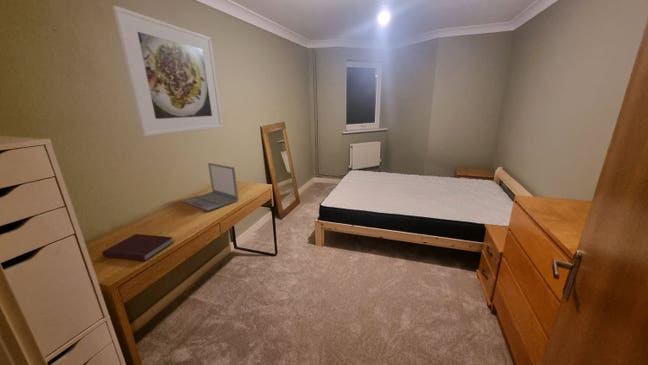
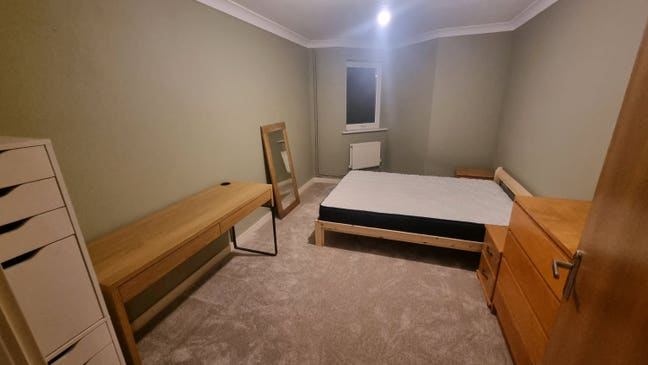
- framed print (180, 80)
- notebook (139, 246)
- laptop (211, 184)
